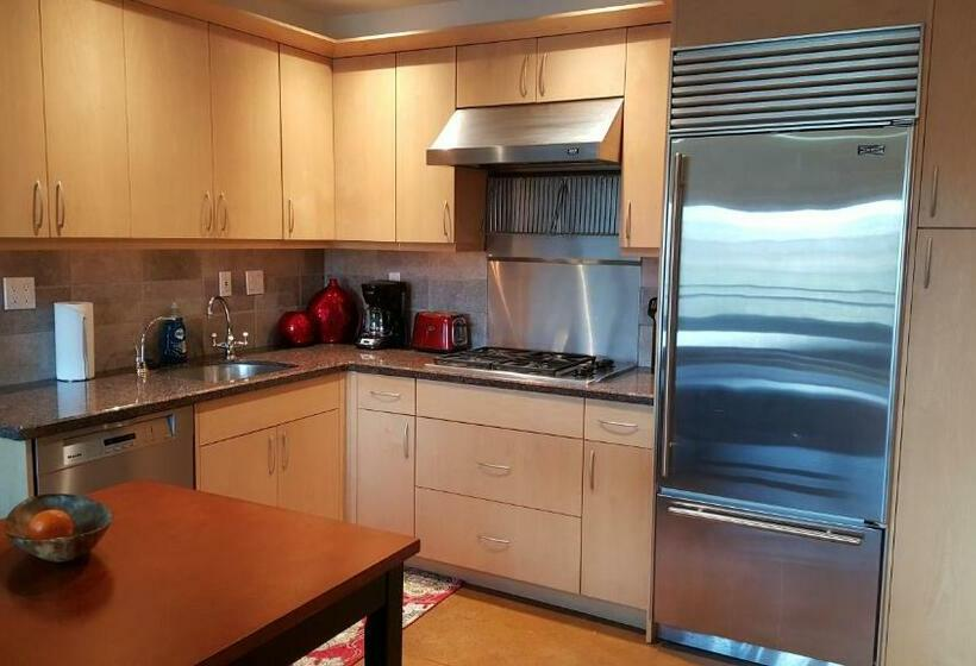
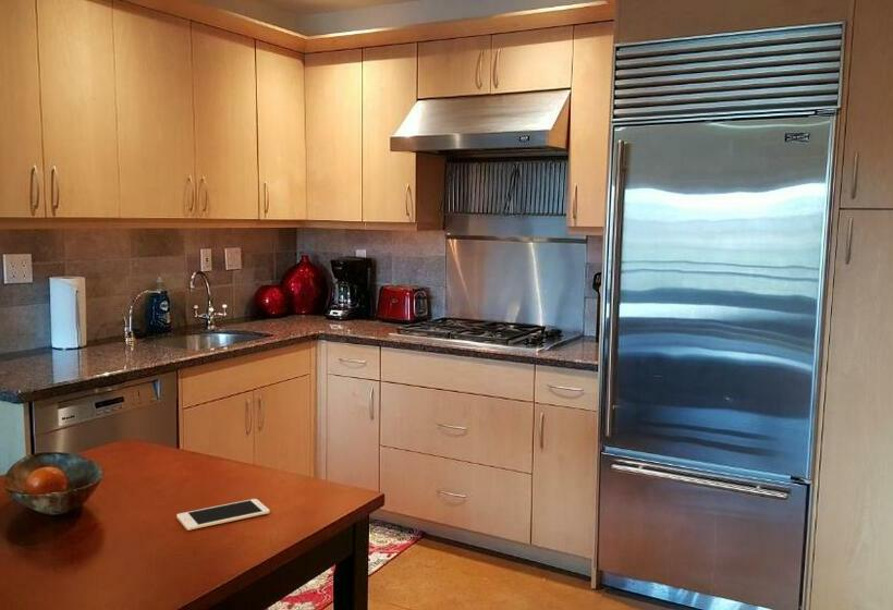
+ cell phone (223, 513)
